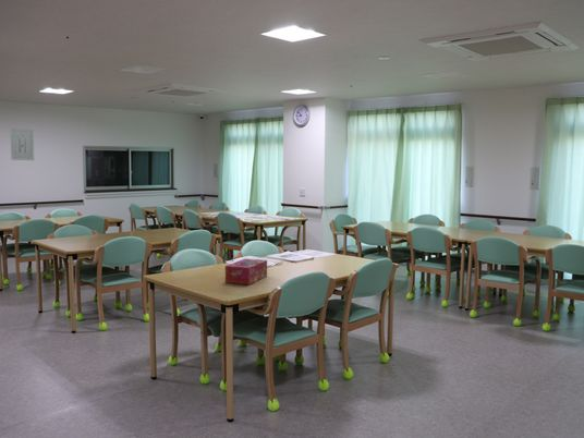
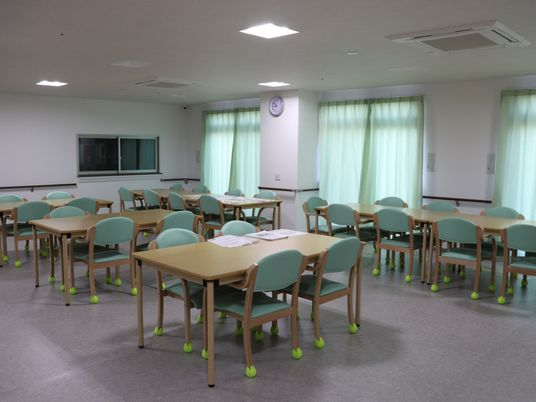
- tissue box (246, 270)
- wall art (22, 144)
